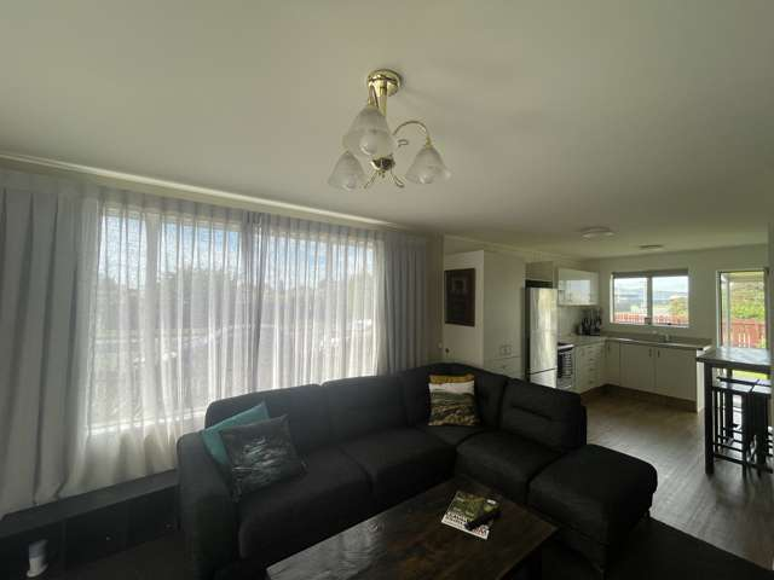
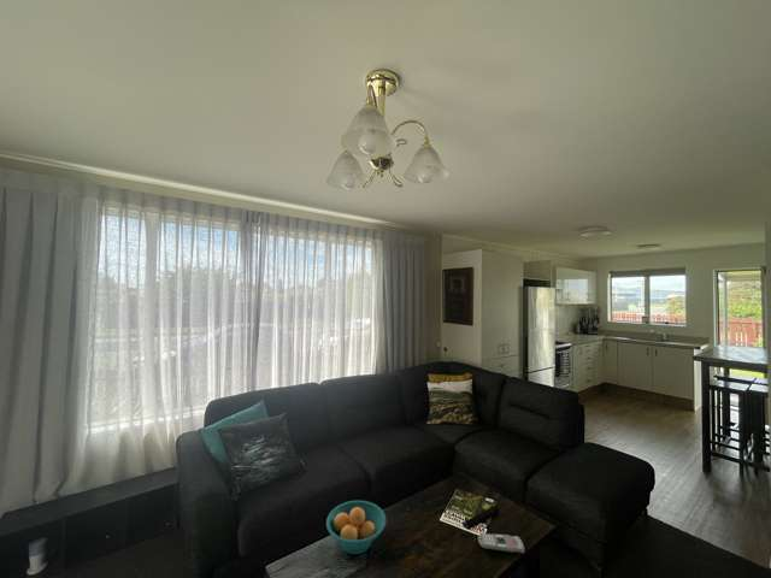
+ fruit bowl (355, 525)
+ remote control (500, 542)
